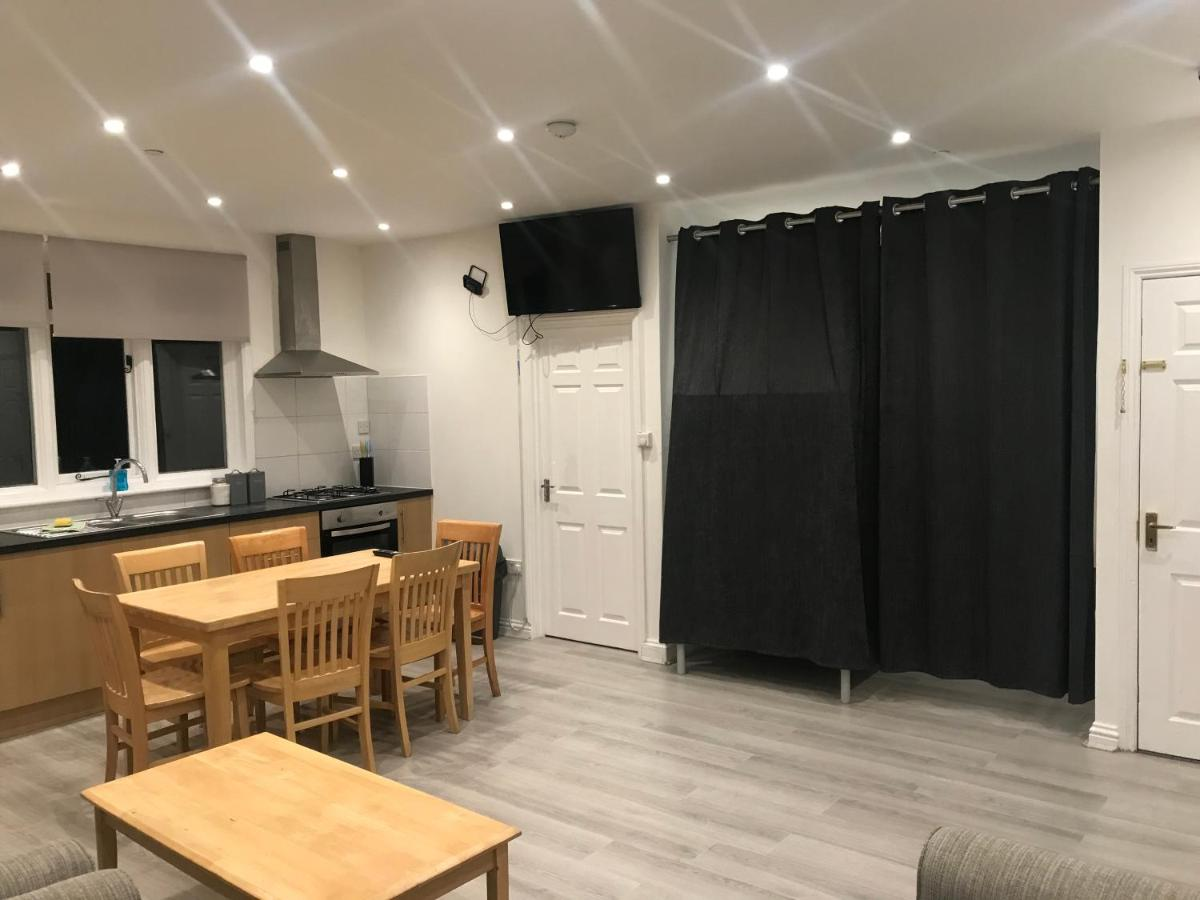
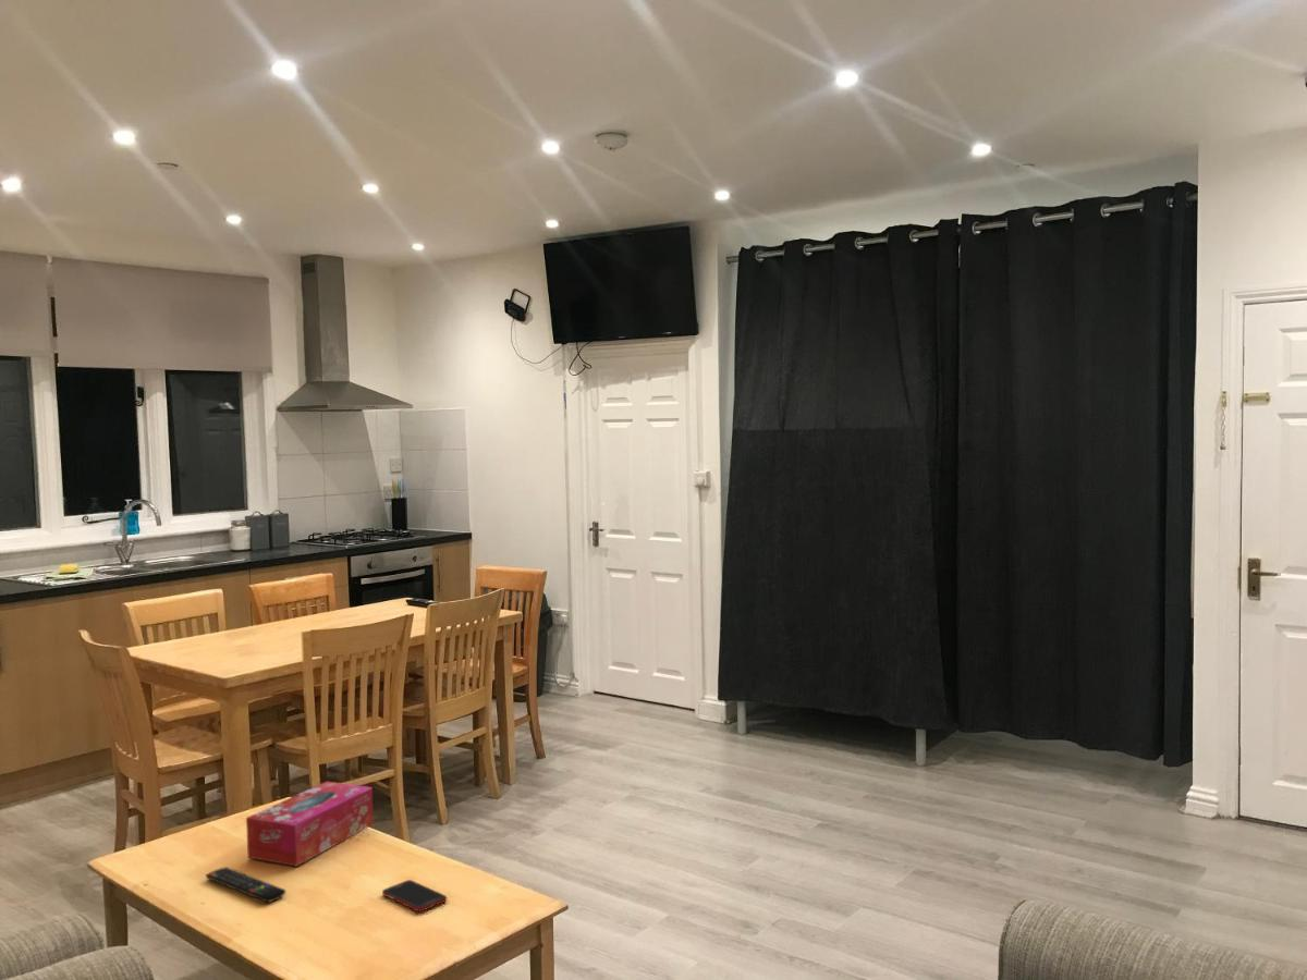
+ remote control (244, 884)
+ cell phone (414, 895)
+ tissue box (312, 821)
